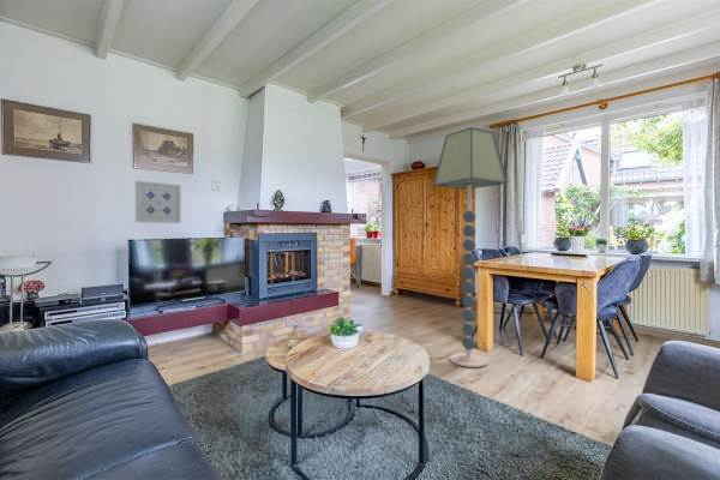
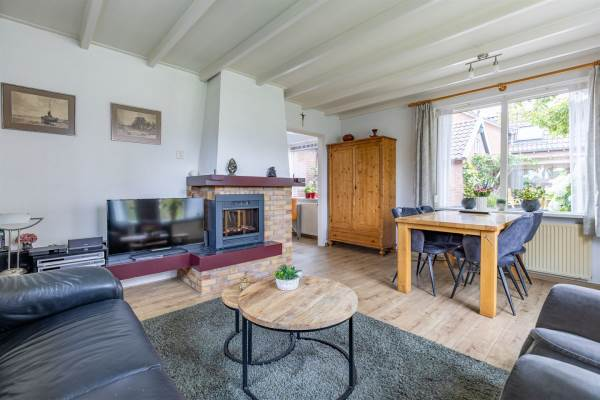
- wall art (158, 203)
- floor lamp (468, 246)
